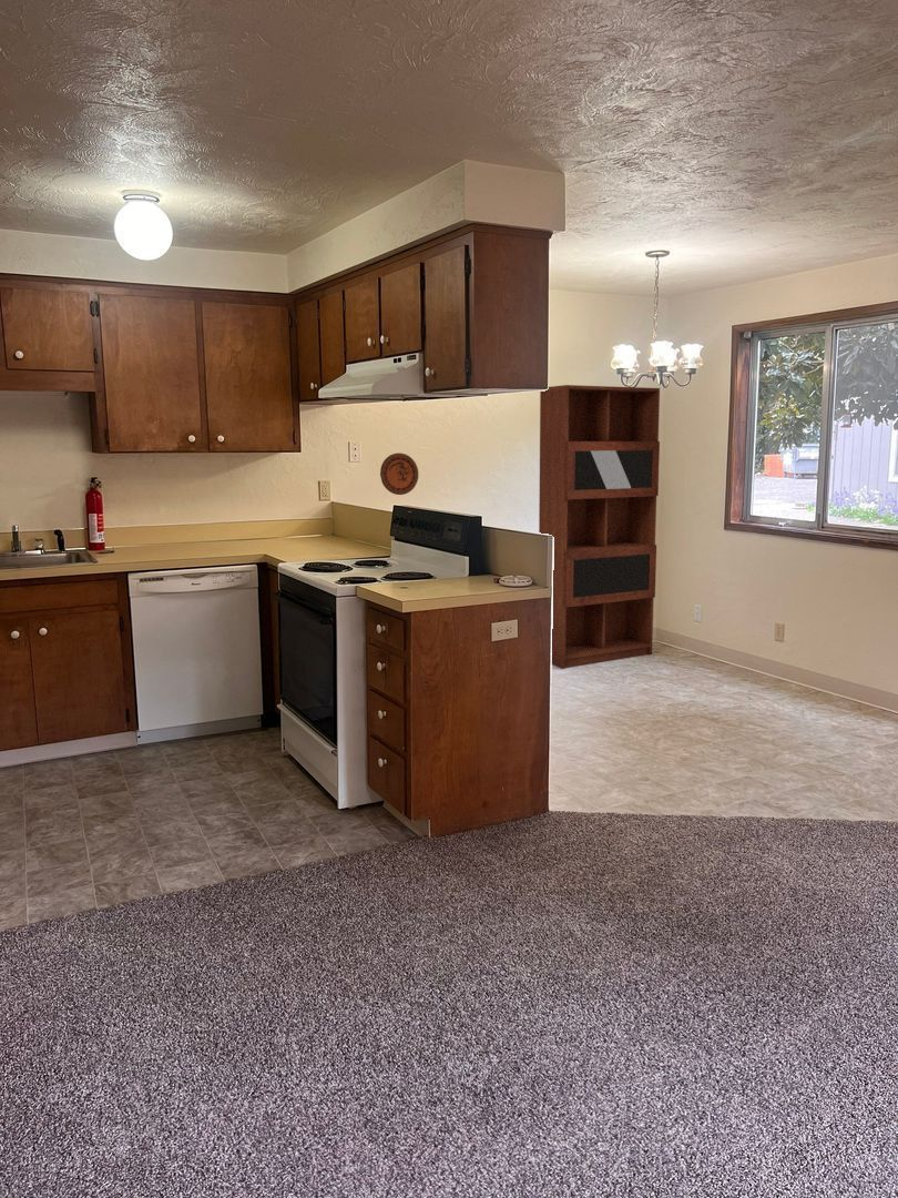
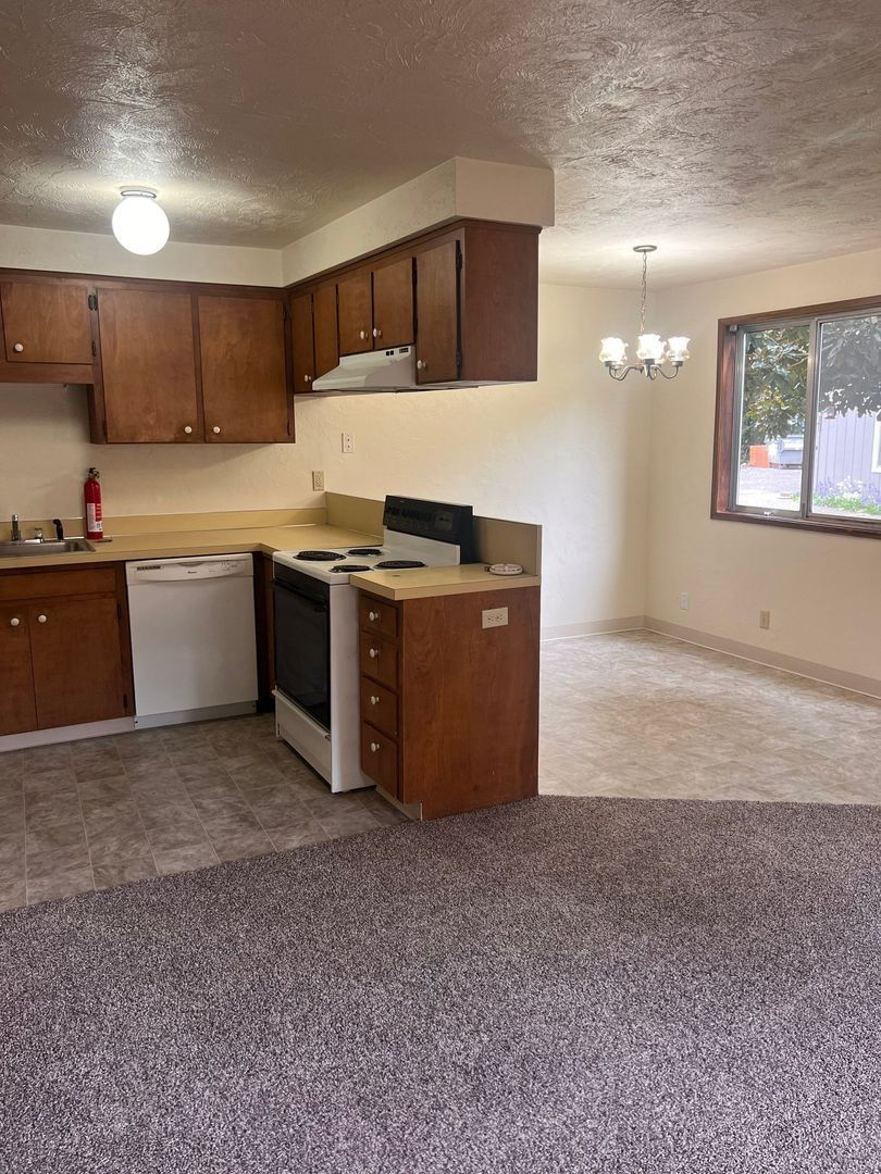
- bookcase (599, 526)
- decorative plate (399, 474)
